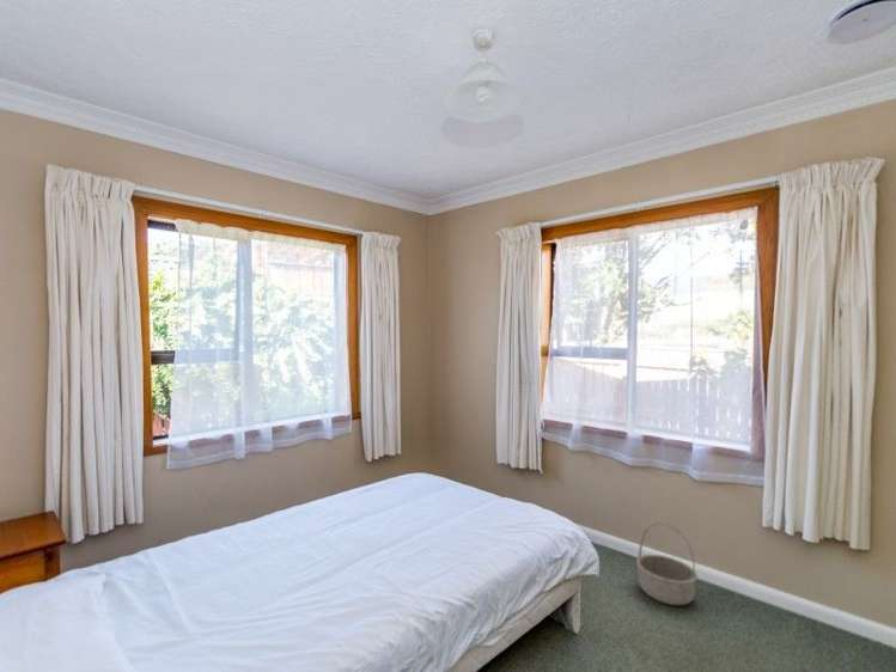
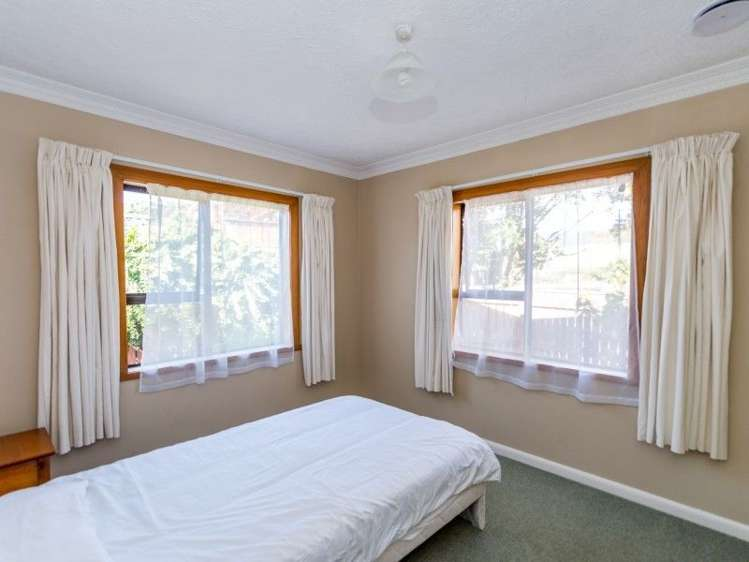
- basket (665, 558)
